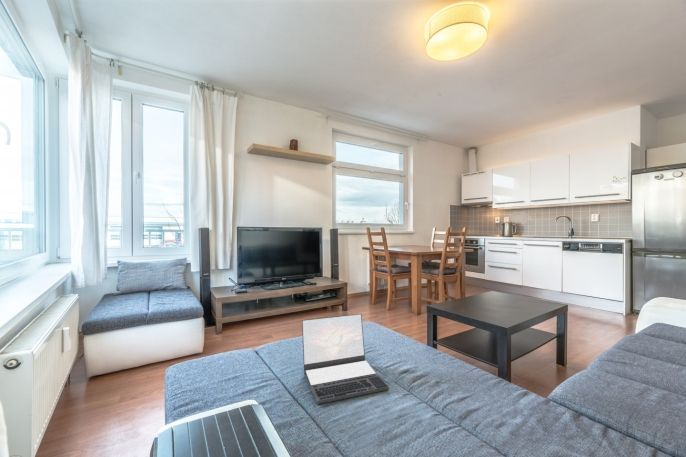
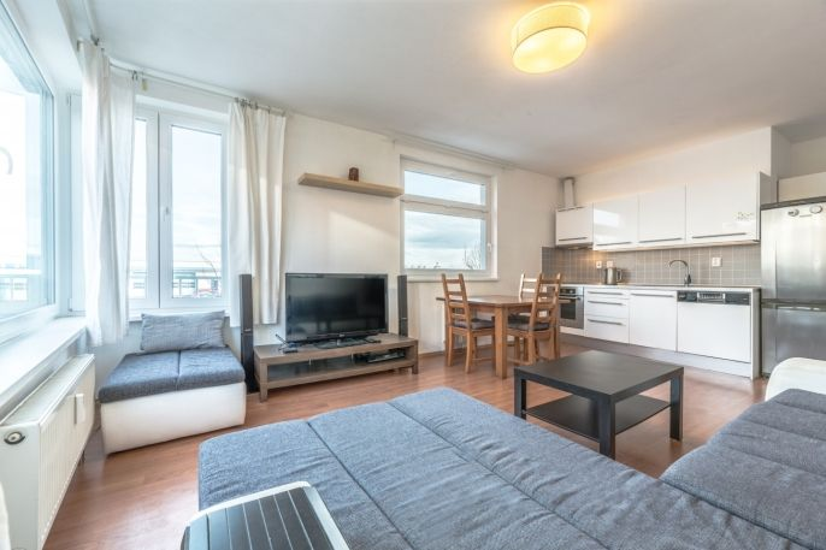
- laptop (342, 352)
